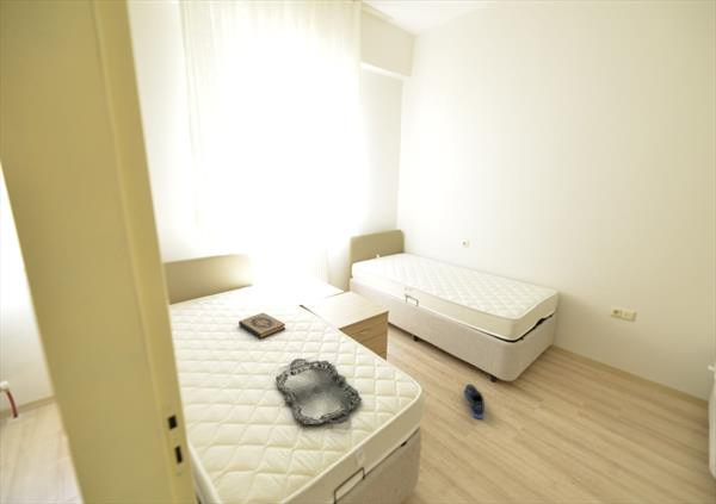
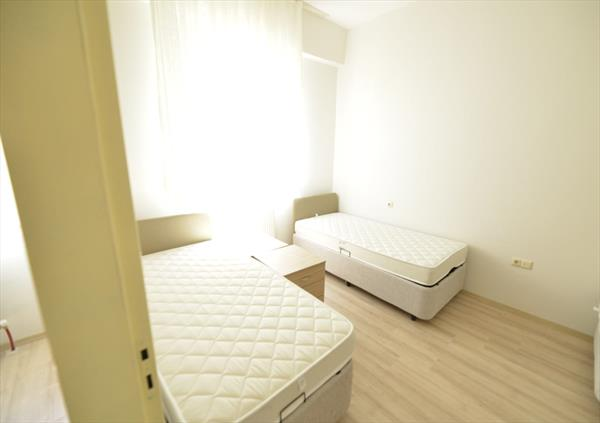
- serving tray (316, 387)
- sneaker (475, 396)
- hardback book (261, 324)
